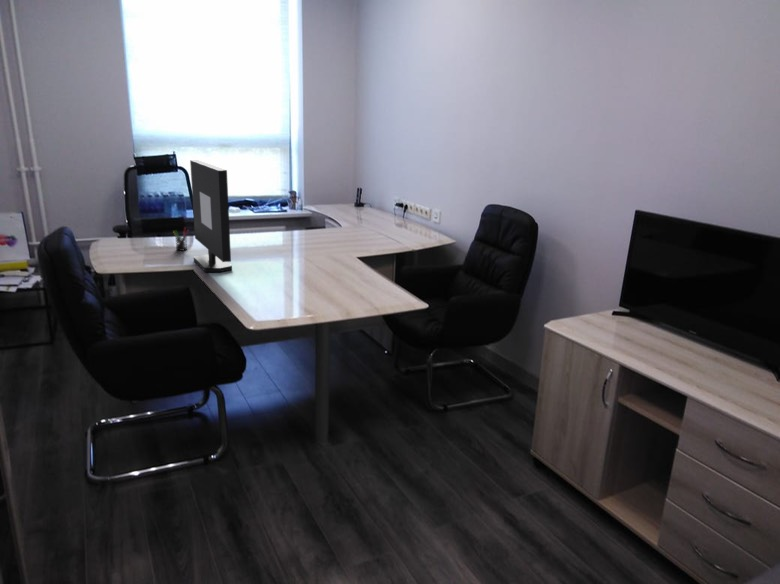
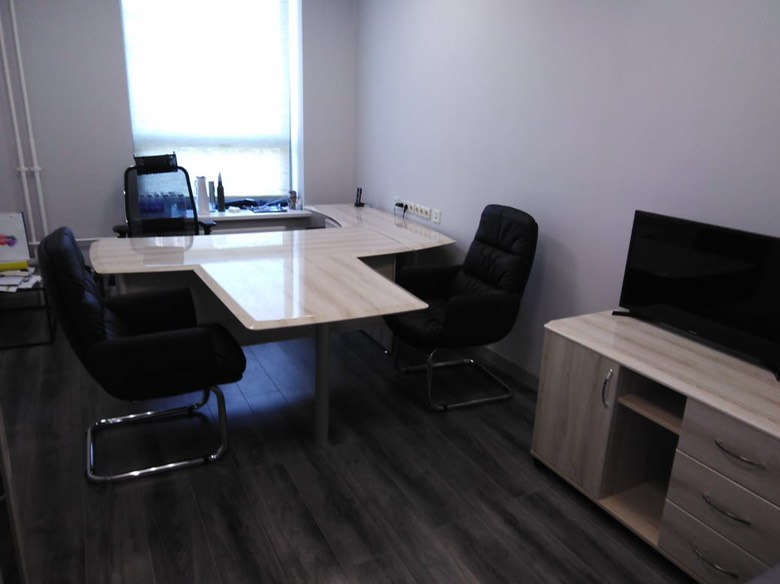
- monitor (209, 216)
- pen holder (180, 238)
